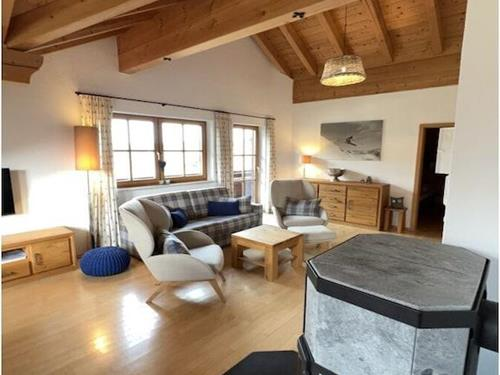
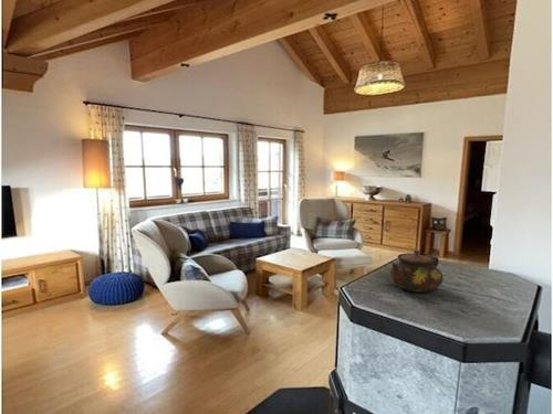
+ teapot (415, 268)
